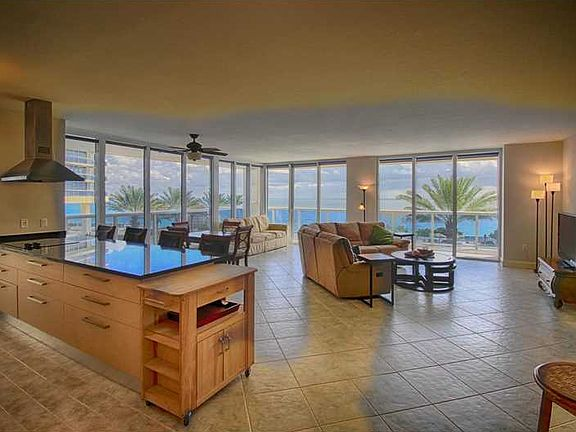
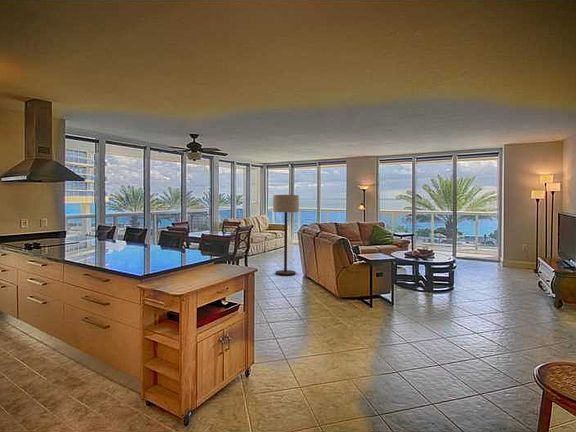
+ floor lamp (285, 234)
